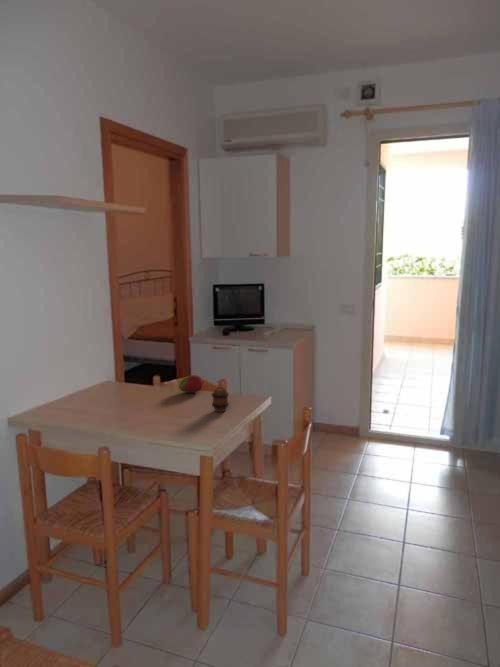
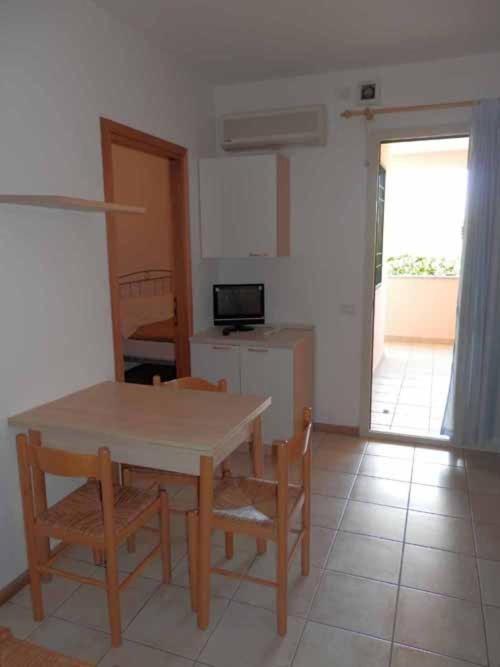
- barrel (220, 399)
- fruit (191, 383)
